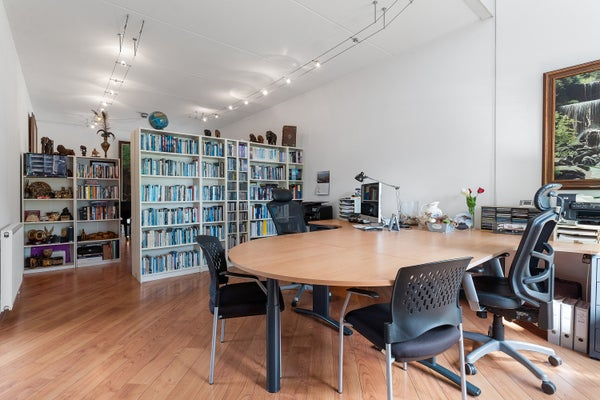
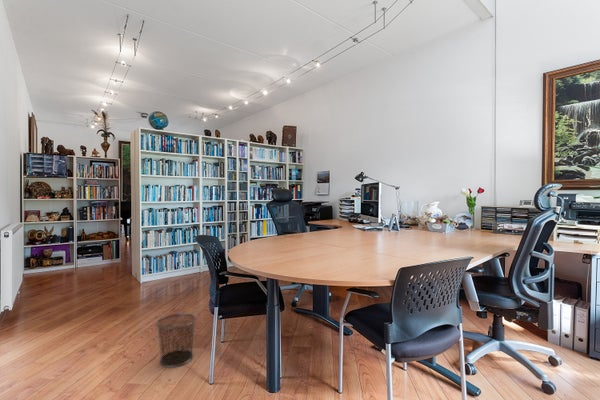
+ waste bin (176, 339)
